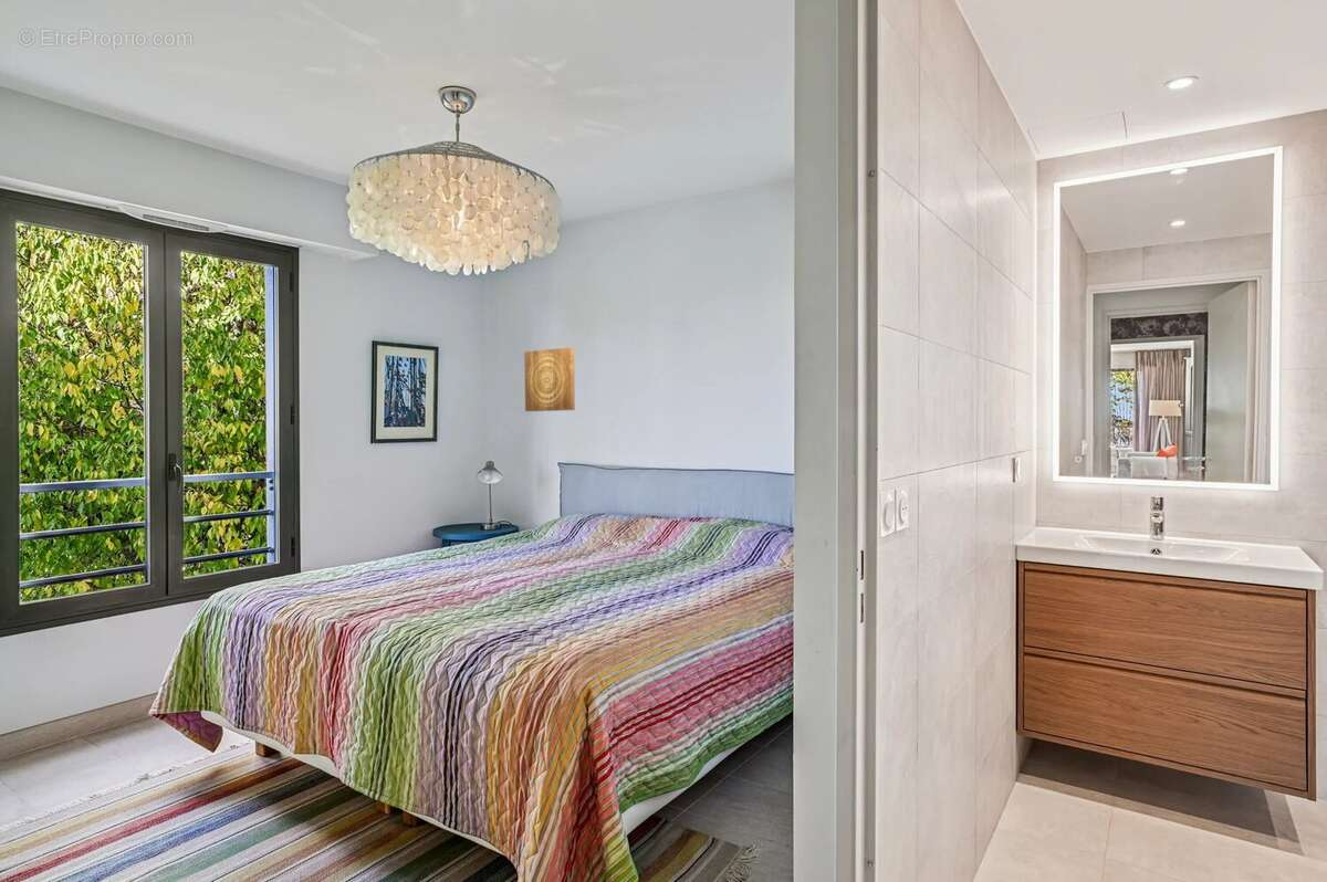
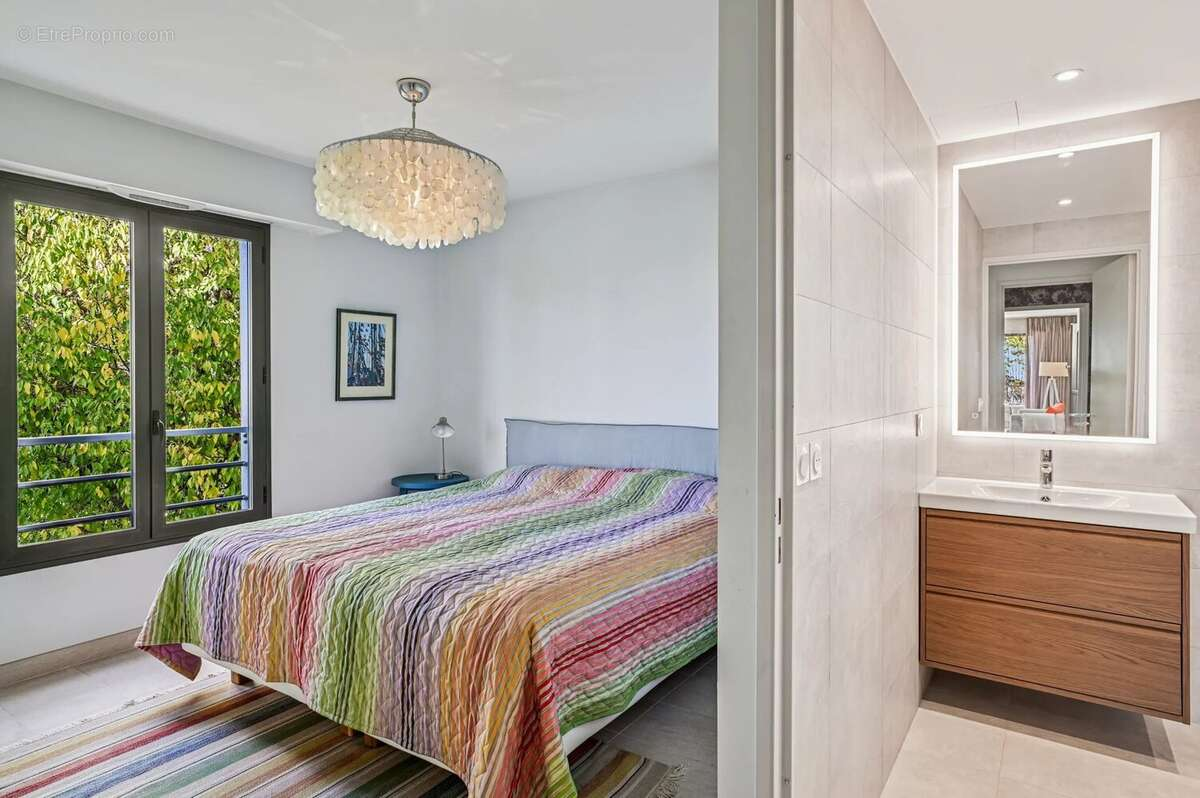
- wall art (548, 380)
